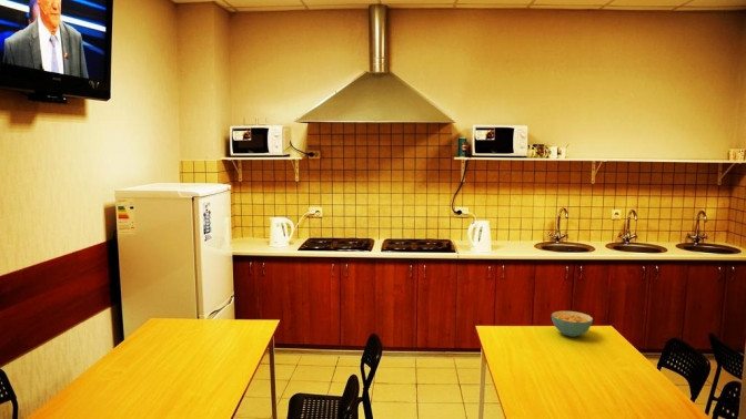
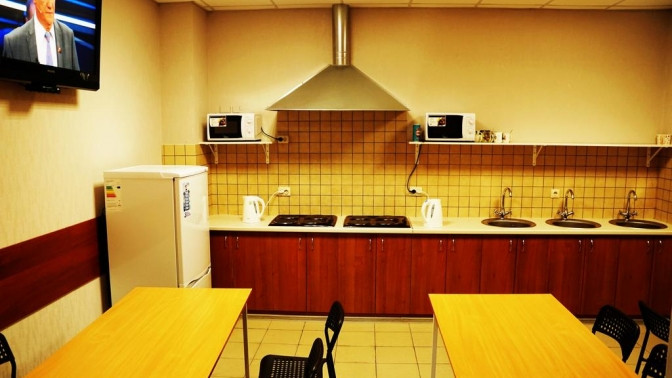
- cereal bowl (571, 325)
